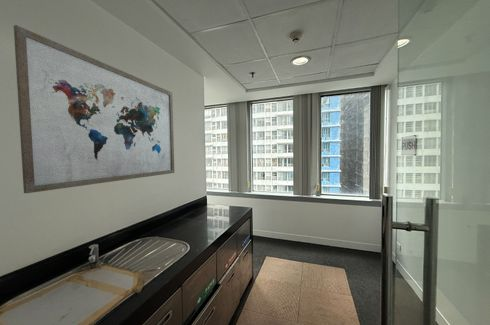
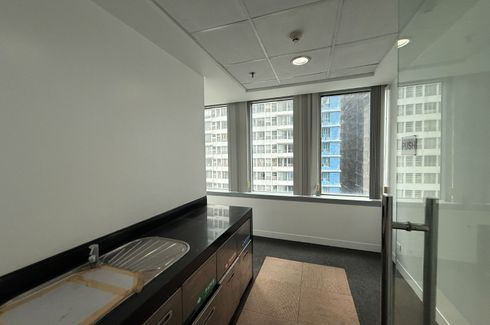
- wall art (123, 125)
